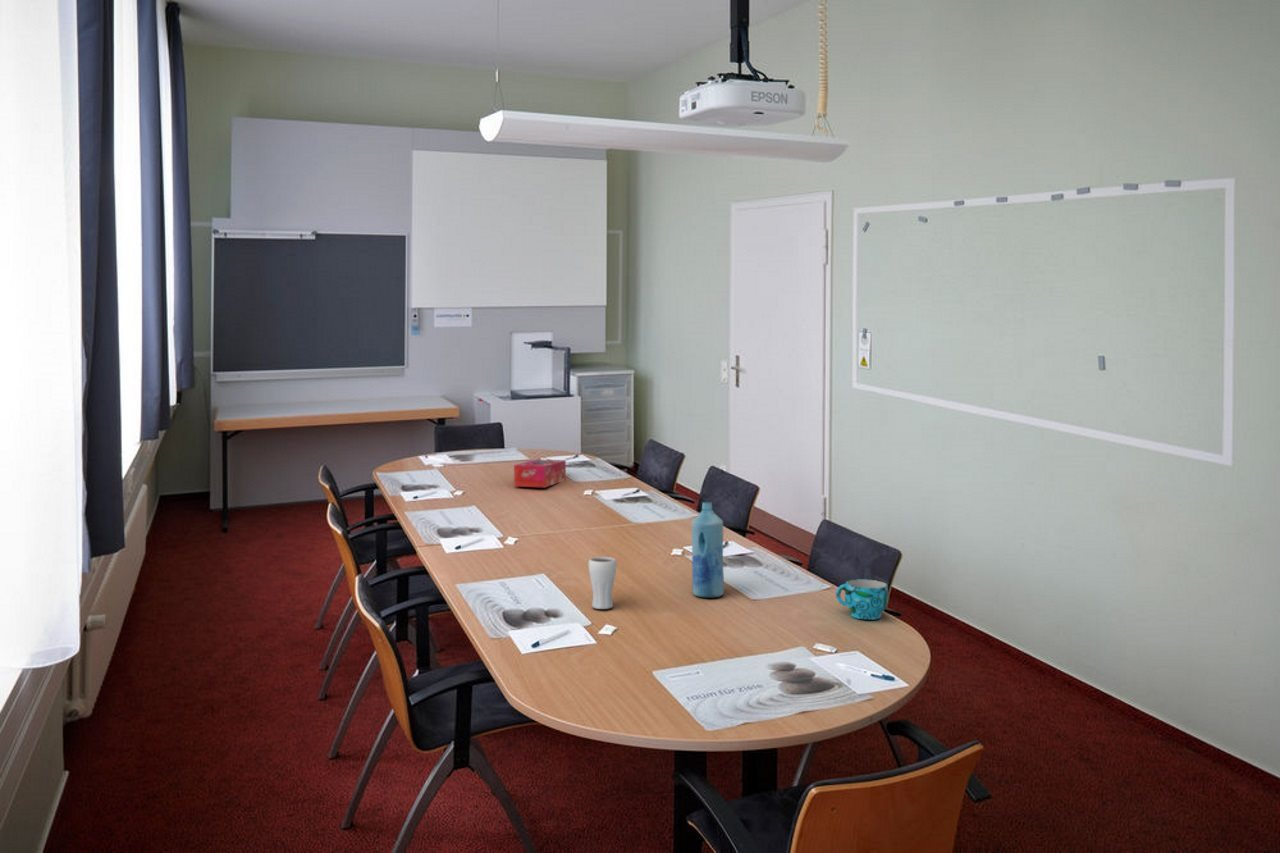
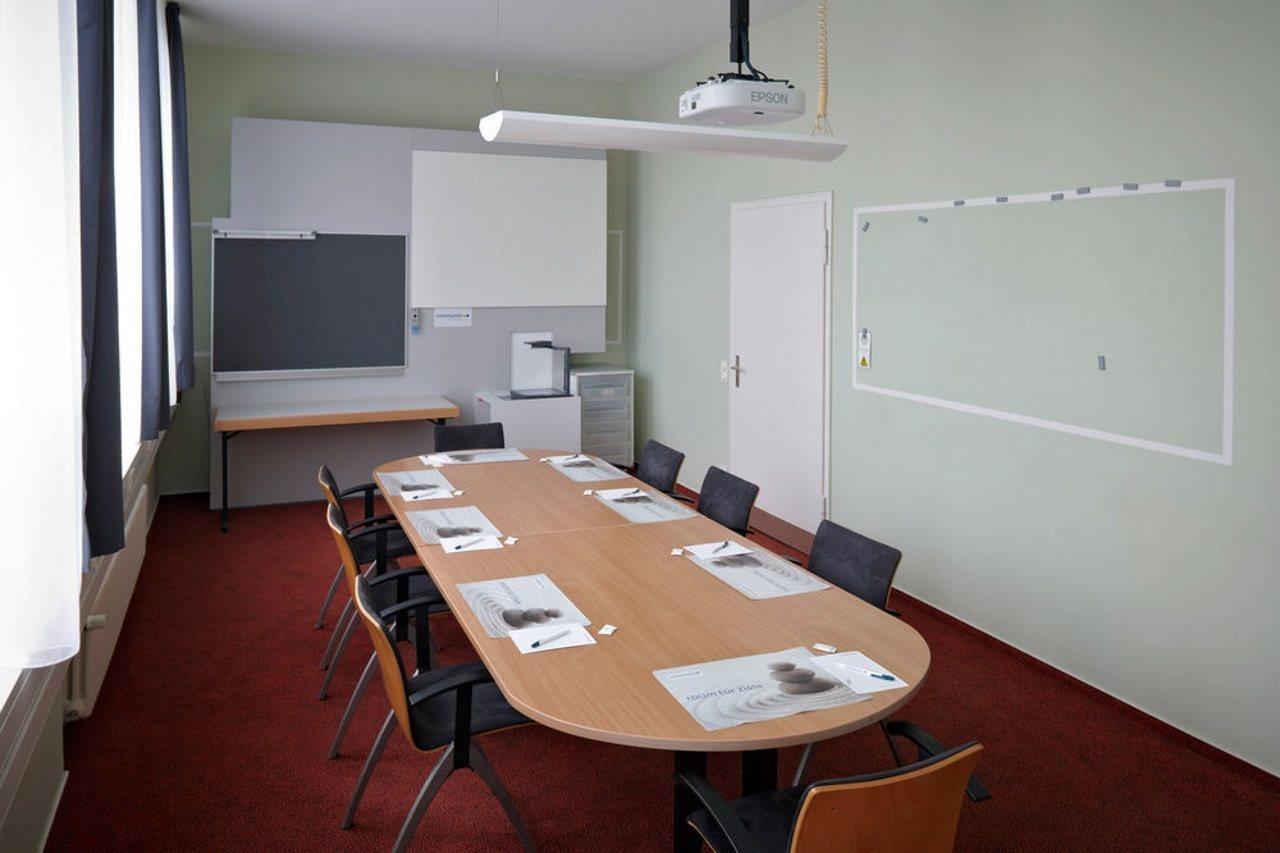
- bottle (707, 548)
- drinking glass (602, 583)
- cup (863, 600)
- tissue box (540, 472)
